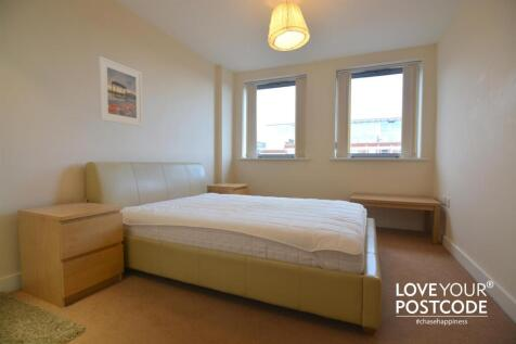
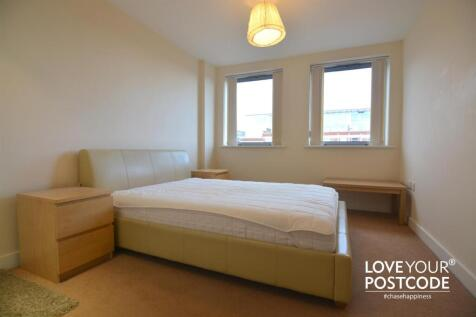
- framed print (121, 93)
